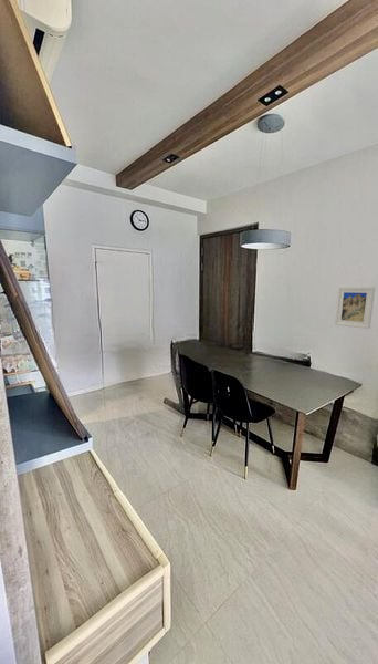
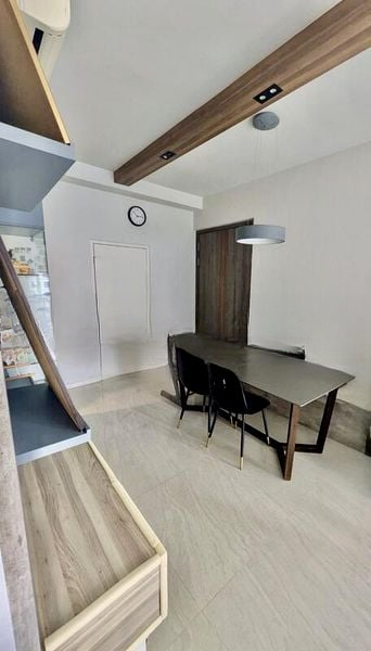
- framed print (353, 307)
